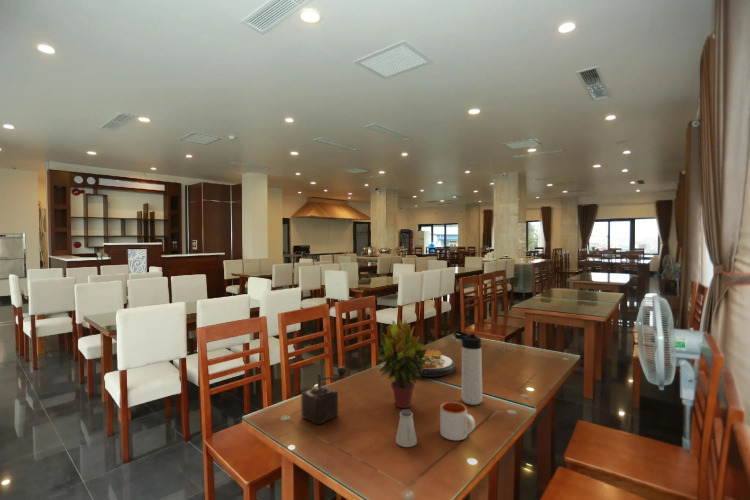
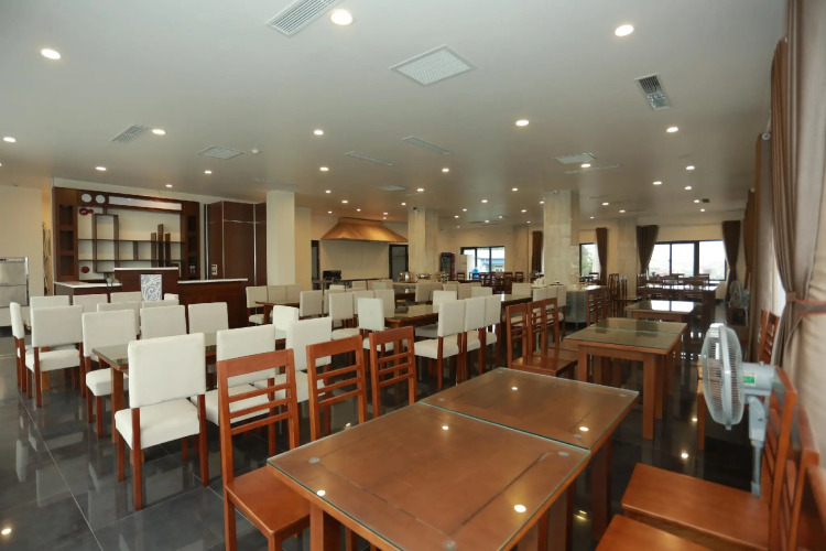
- plate (427, 361)
- mug (457, 421)
- potted plant (401, 361)
- thermos bottle (467, 366)
- pepper mill (325, 391)
- saltshaker (406, 426)
